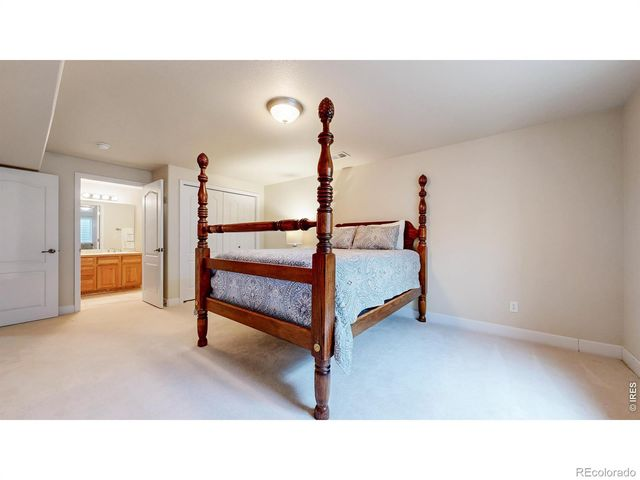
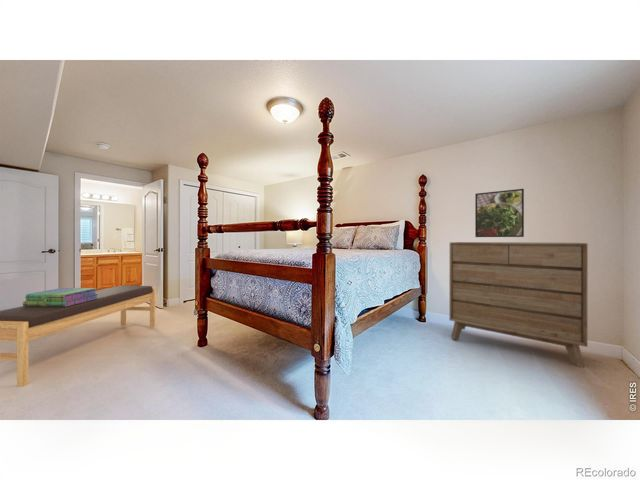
+ dresser (509, 293)
+ bench (86, 321)
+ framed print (498, 214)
+ stack of books (63, 296)
